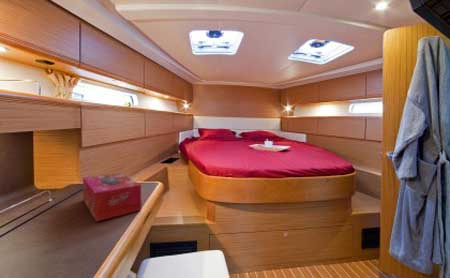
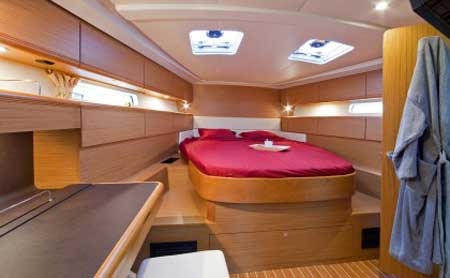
- tissue box (110, 192)
